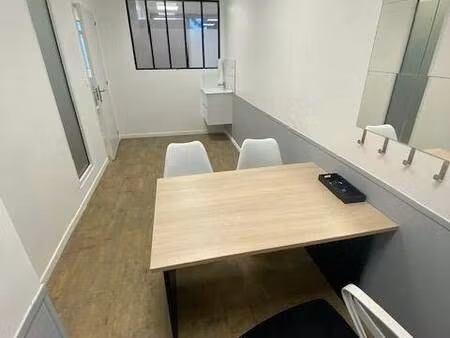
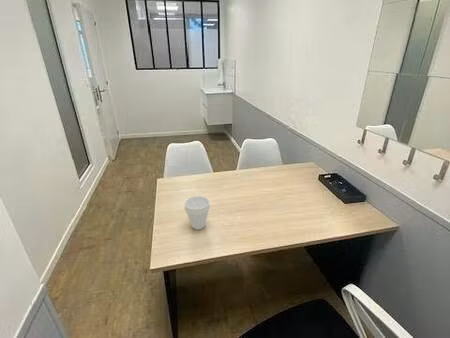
+ cup (197, 214)
